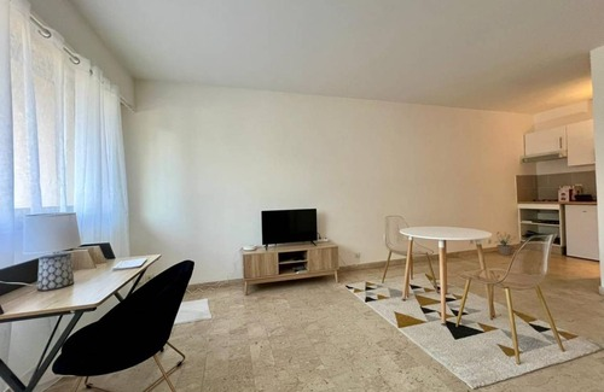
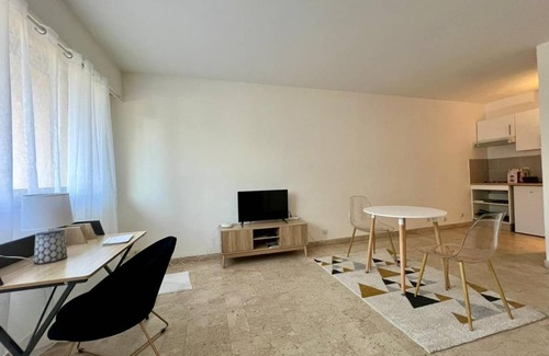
- potted plant (503, 242)
